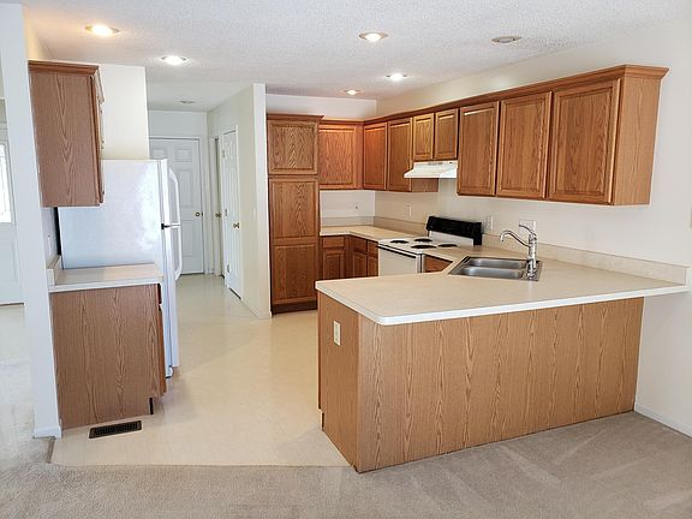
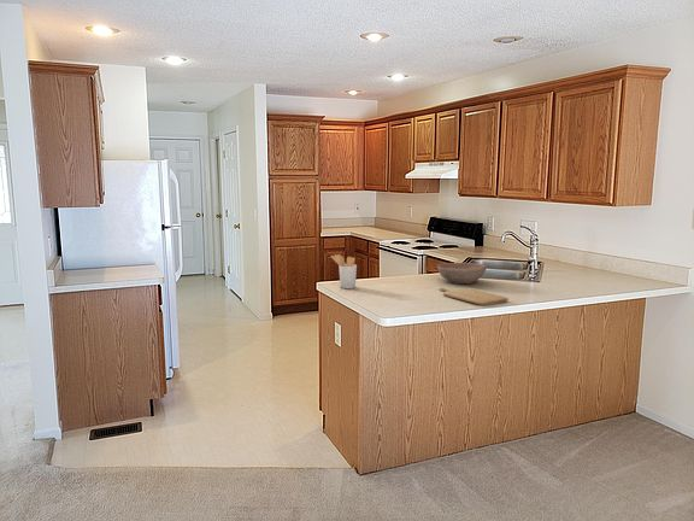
+ chopping board (466, 294)
+ bowl (460, 273)
+ utensil holder (343, 270)
